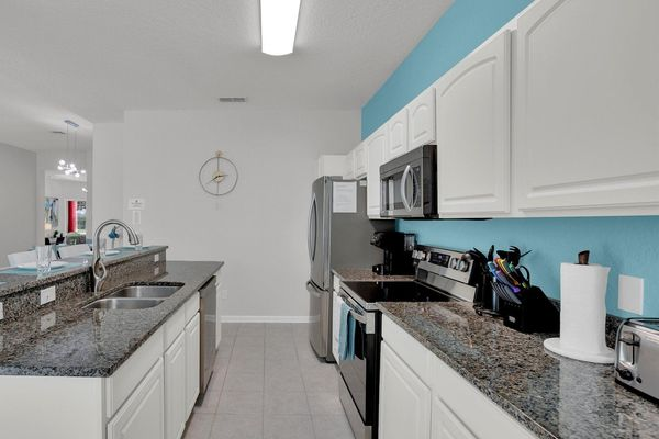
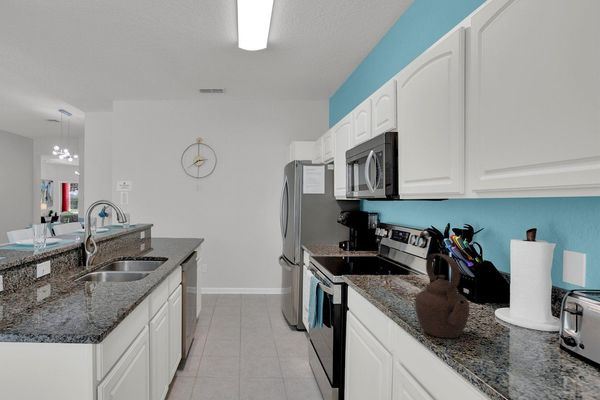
+ teapot (444, 294)
